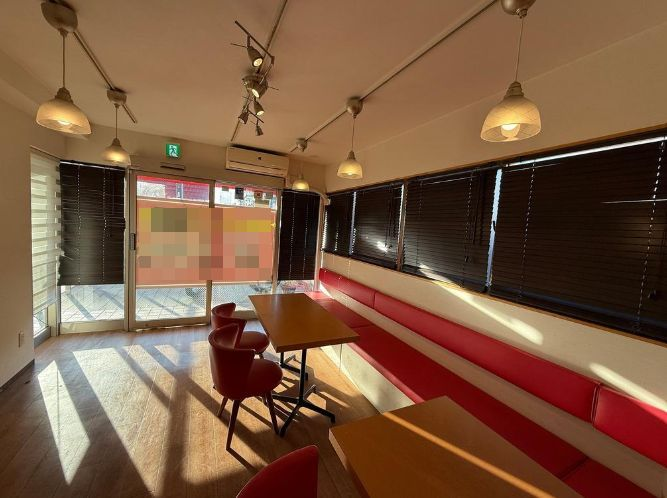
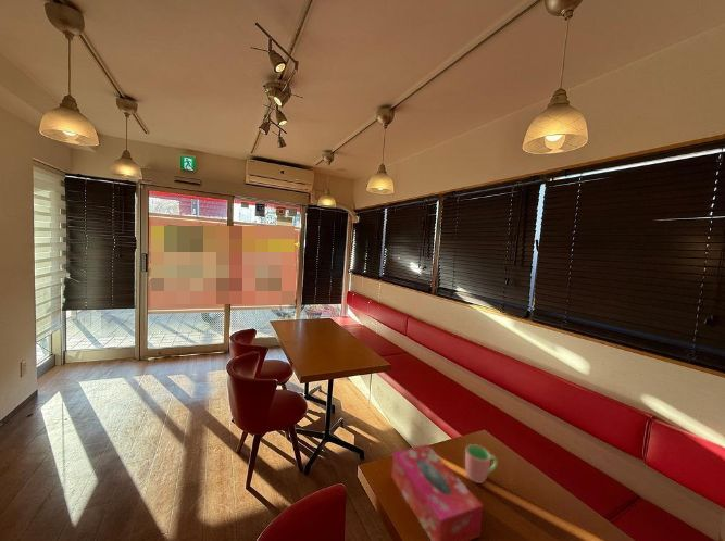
+ tissue box (432, 489)
+ cup (480, 464)
